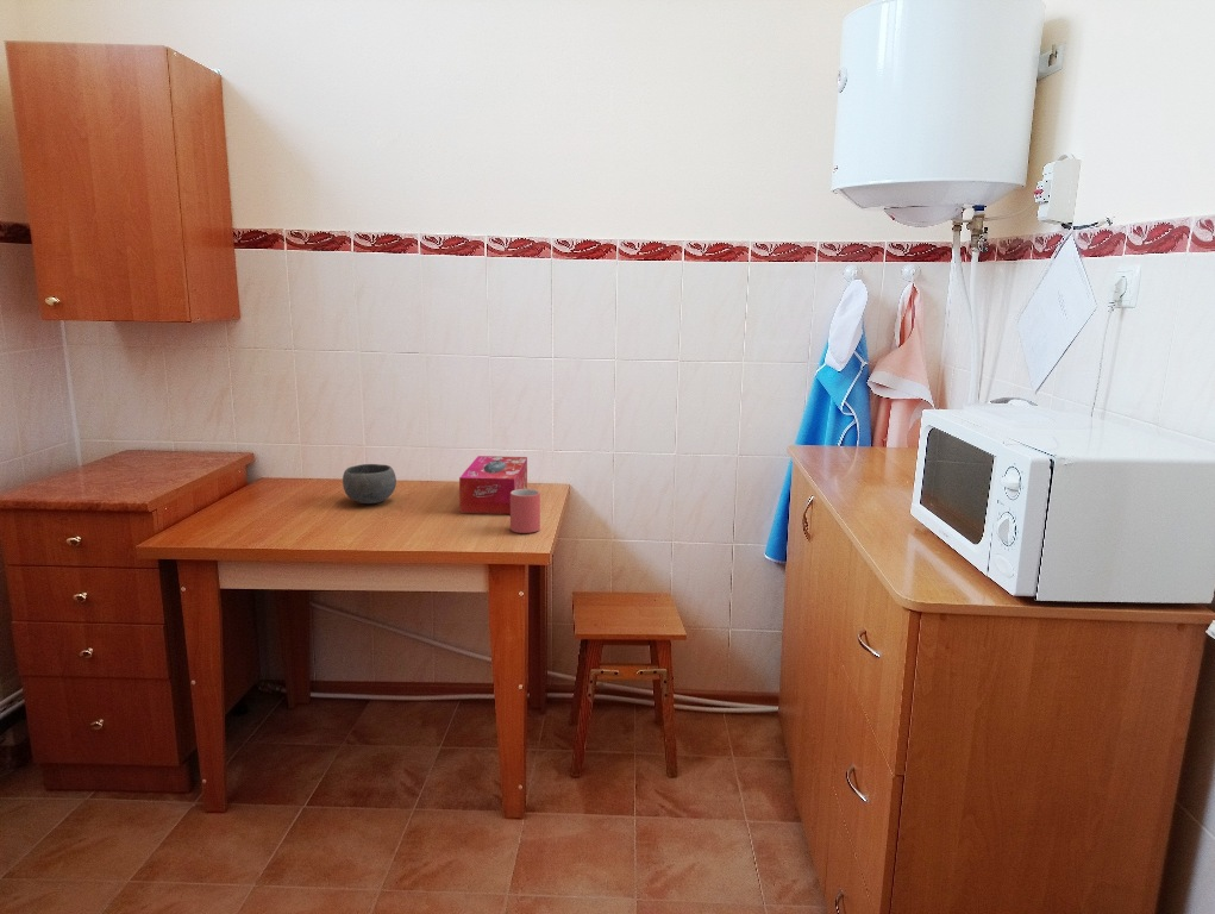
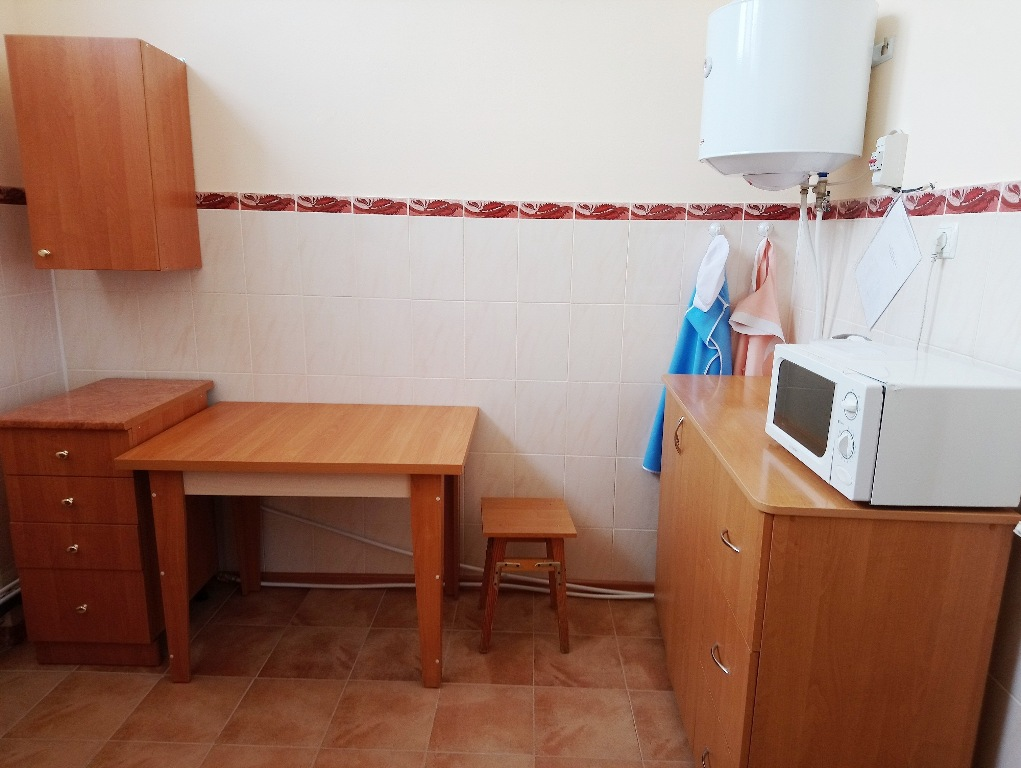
- mug (525, 508)
- tissue box (495, 483)
- bowl (369, 484)
